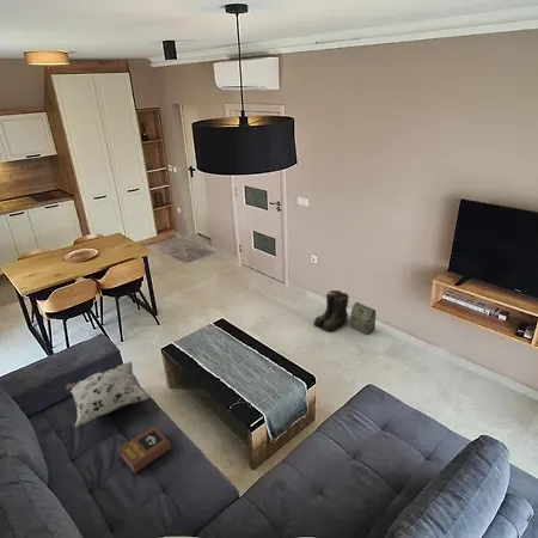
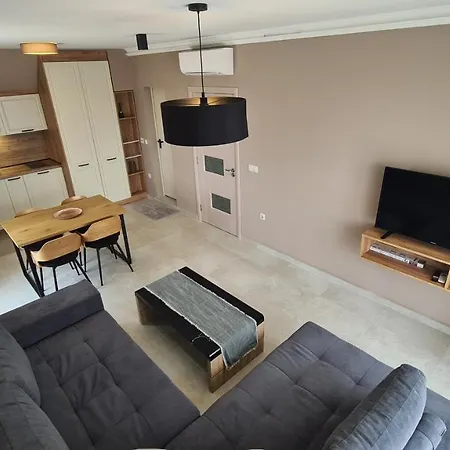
- bag (362, 317)
- book (146, 447)
- boots (331, 310)
- decorative pillow (106, 390)
